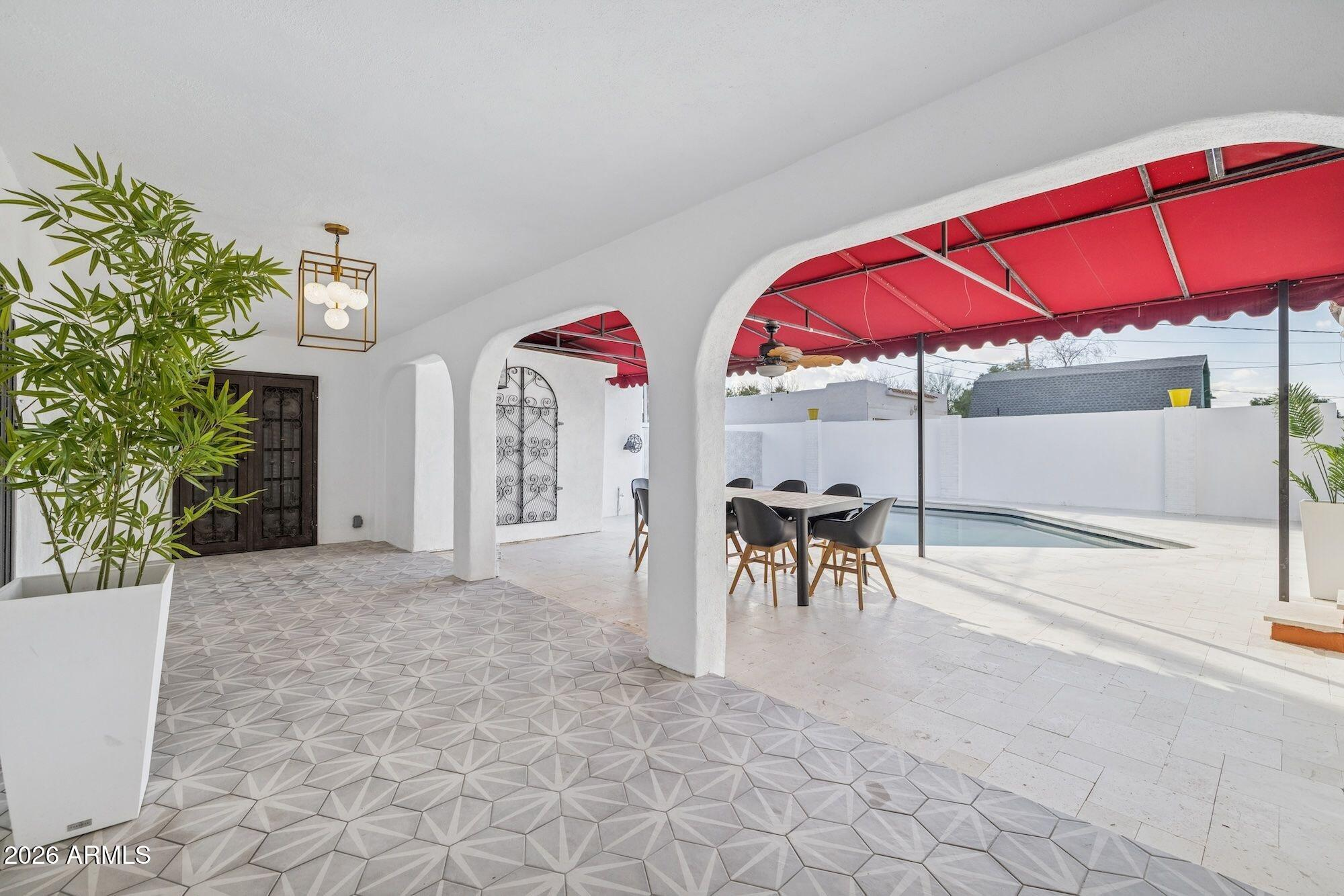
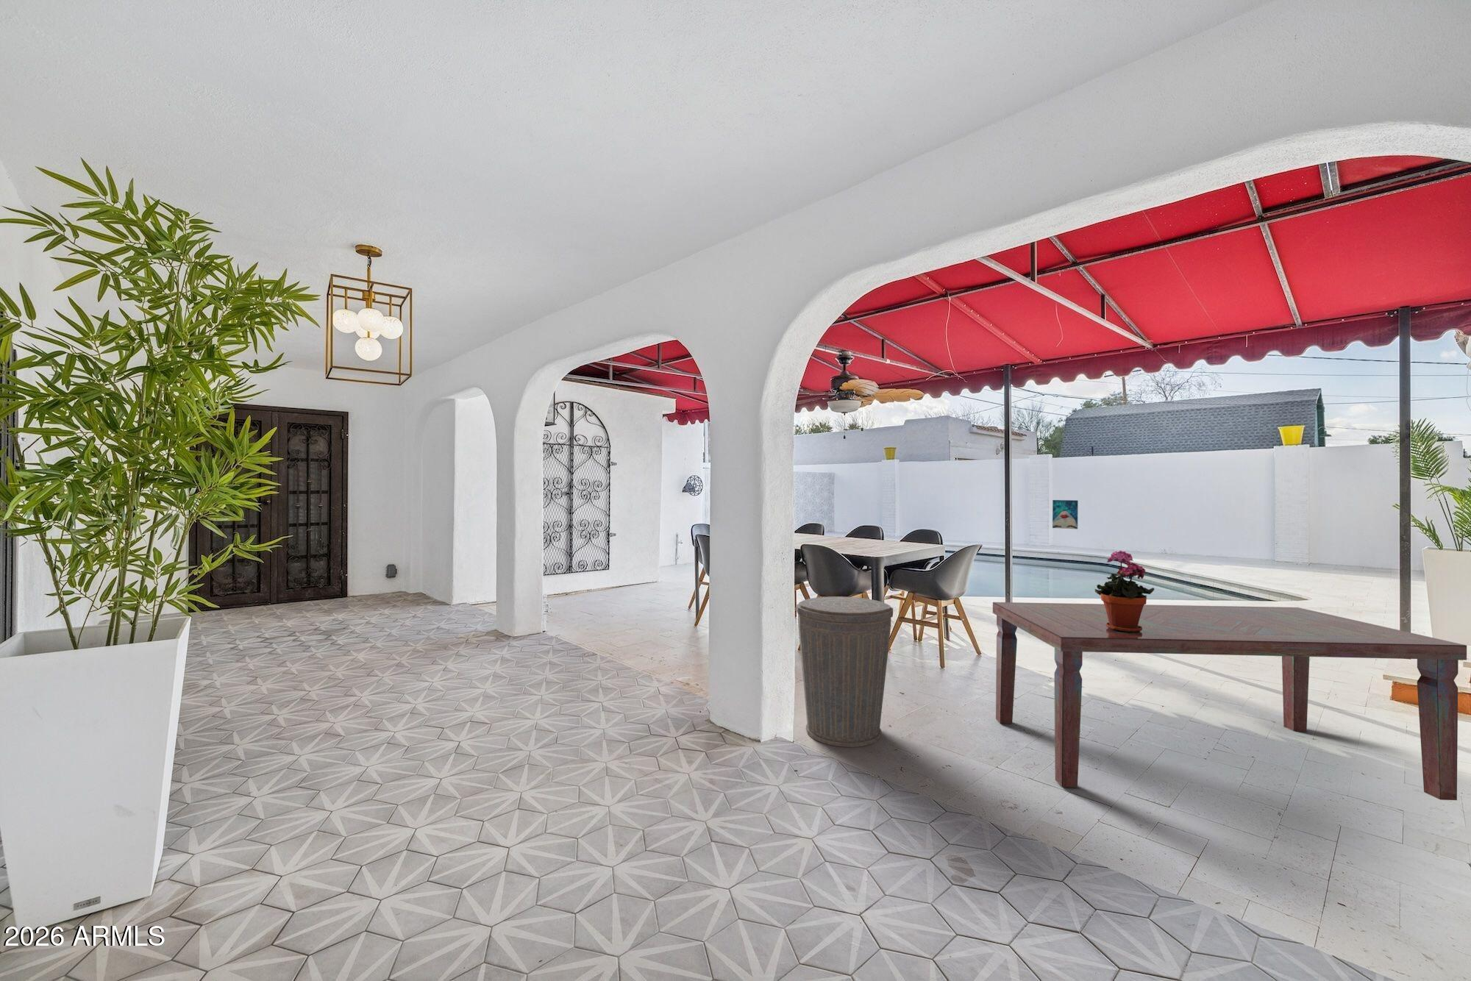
+ dining table (1193, 654)
+ wall art (1065, 513)
+ potted plant (1124, 589)
+ trash can (844, 668)
